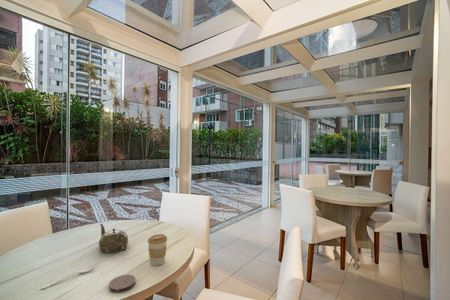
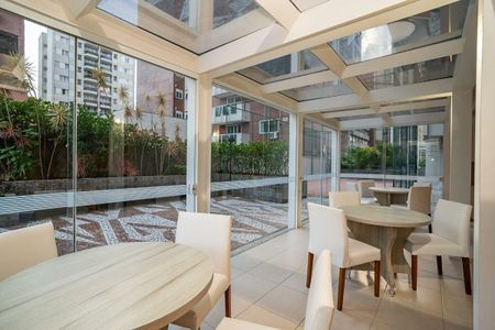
- teapot (112, 237)
- spoon (70, 274)
- coaster (122, 283)
- coffee cup (157, 248)
